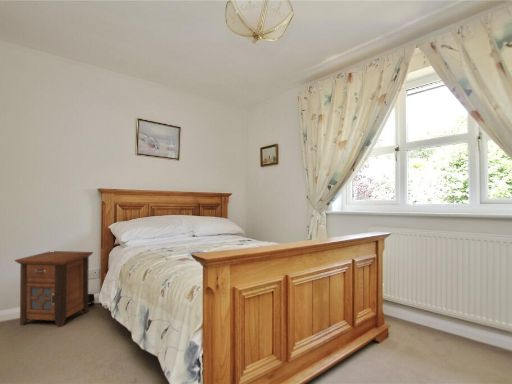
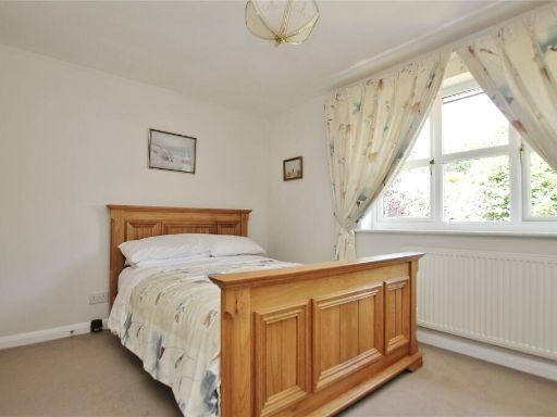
- nightstand (56, 286)
